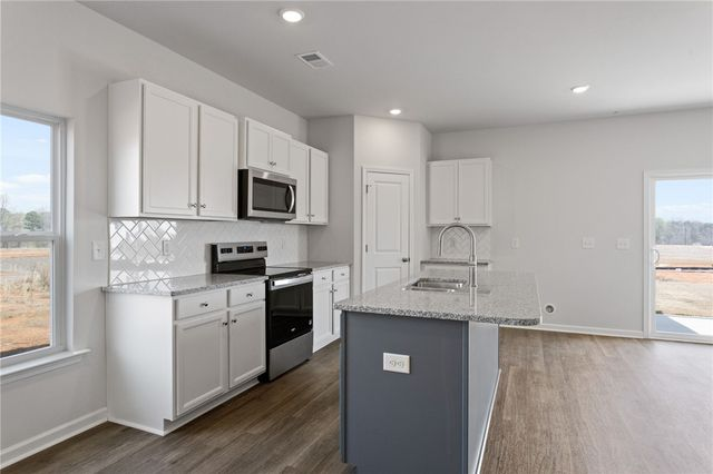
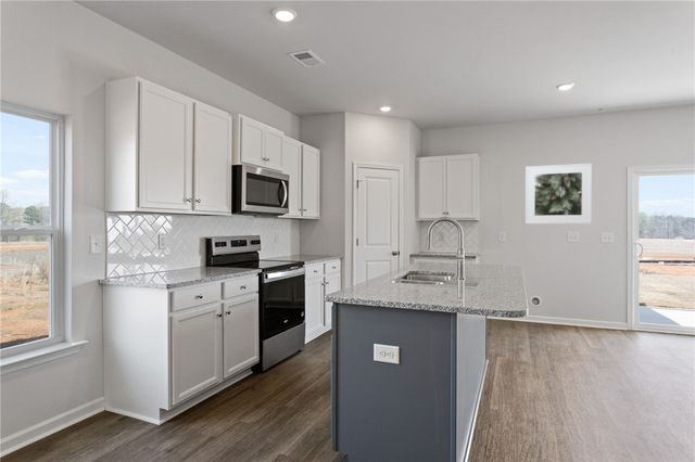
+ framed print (557, 194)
